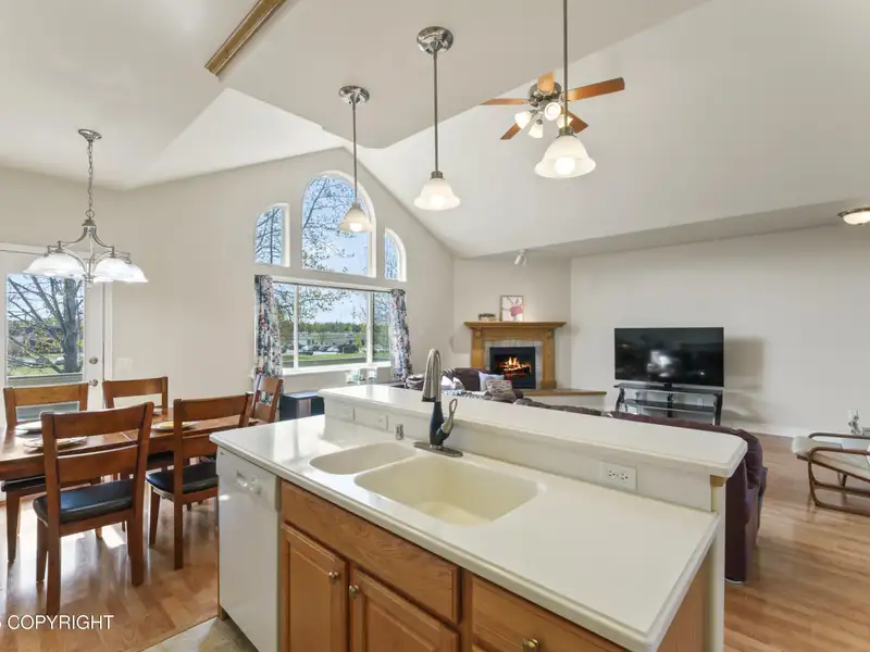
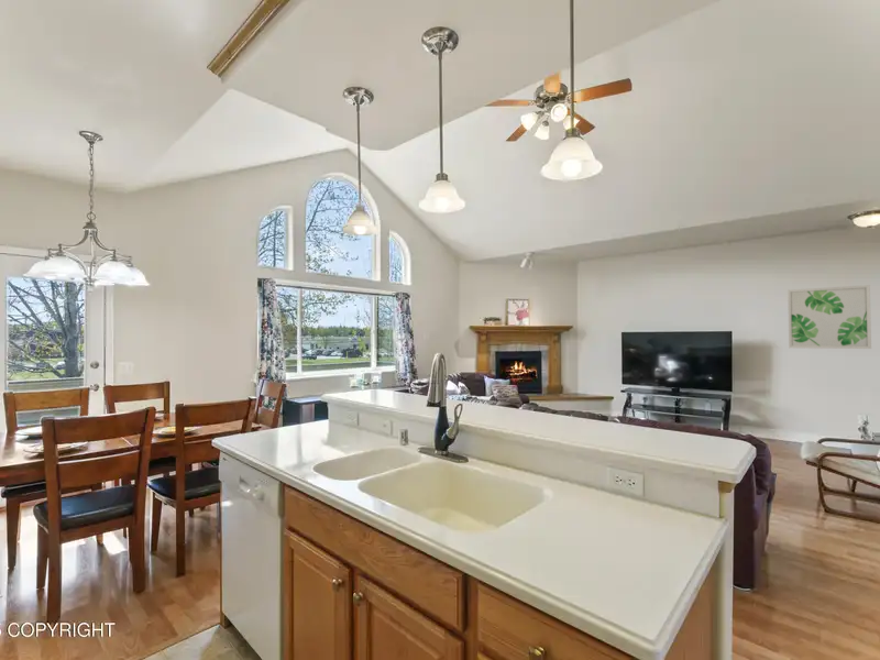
+ wall art (827, 318)
